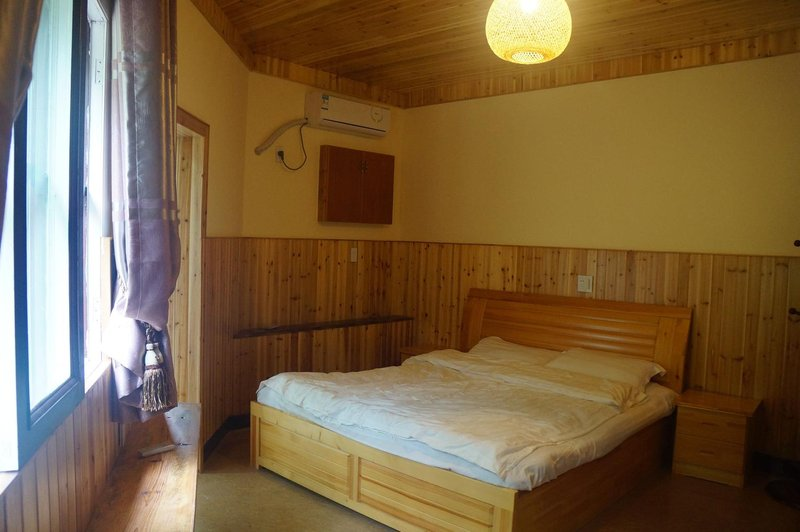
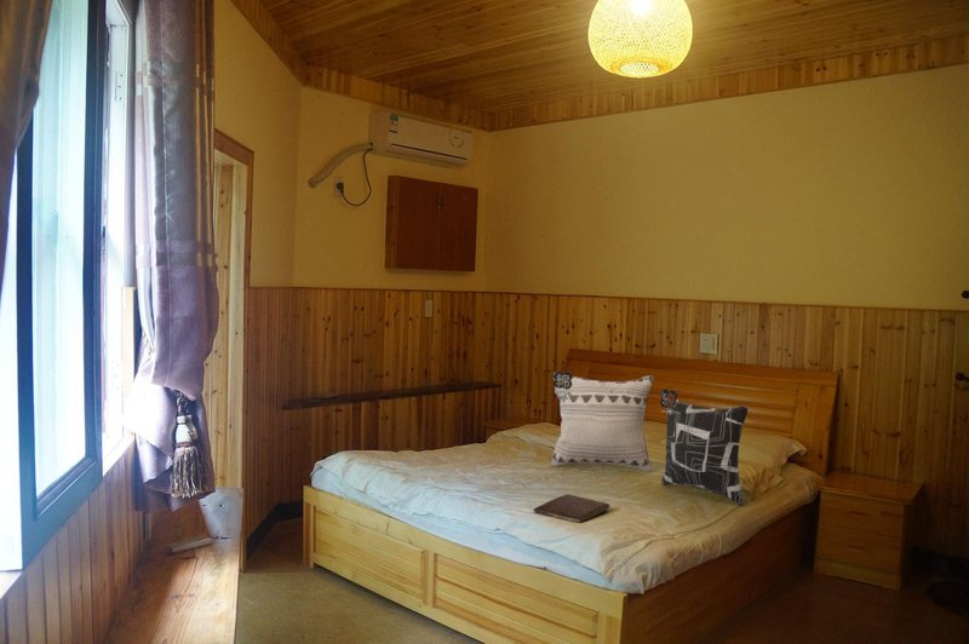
+ book (572, 507)
+ decorative pillow (700, 444)
+ decorative pillow (601, 421)
